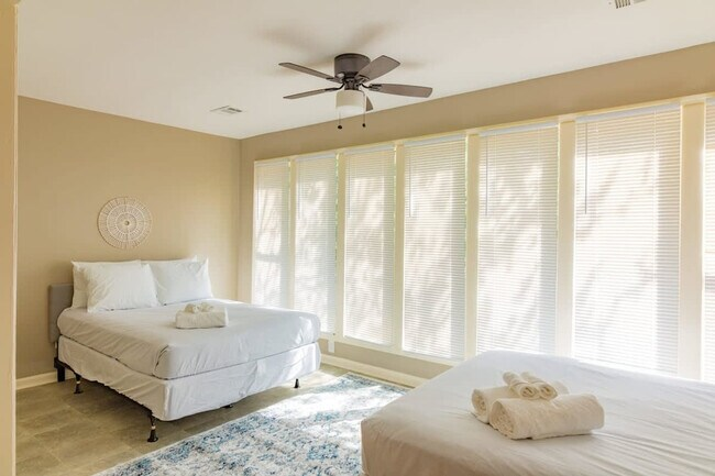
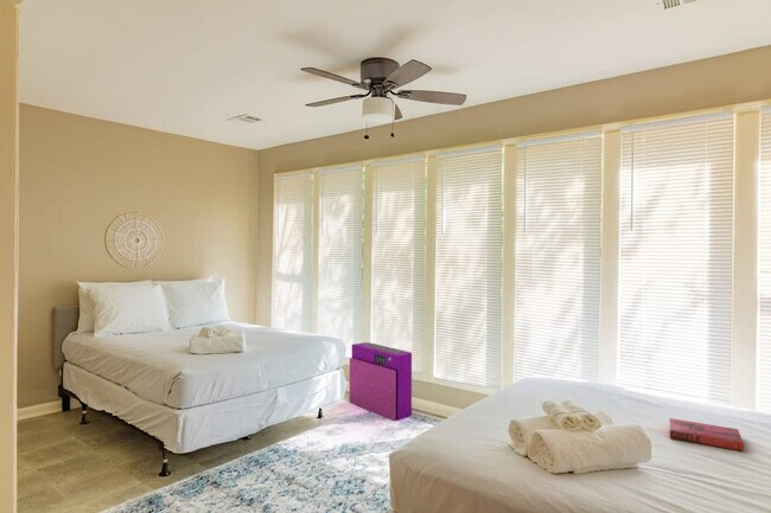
+ hardback book (703, 434)
+ air purifier (380, 378)
